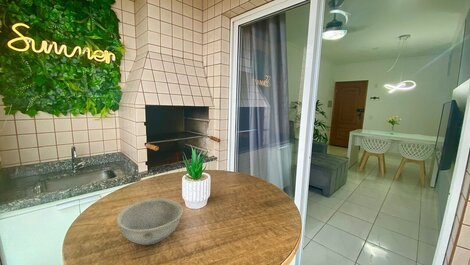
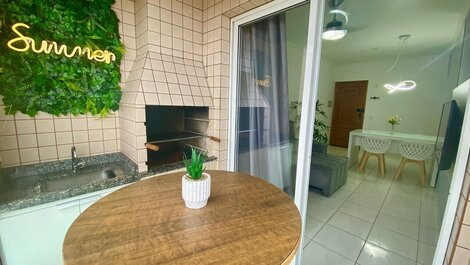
- bowl (152, 224)
